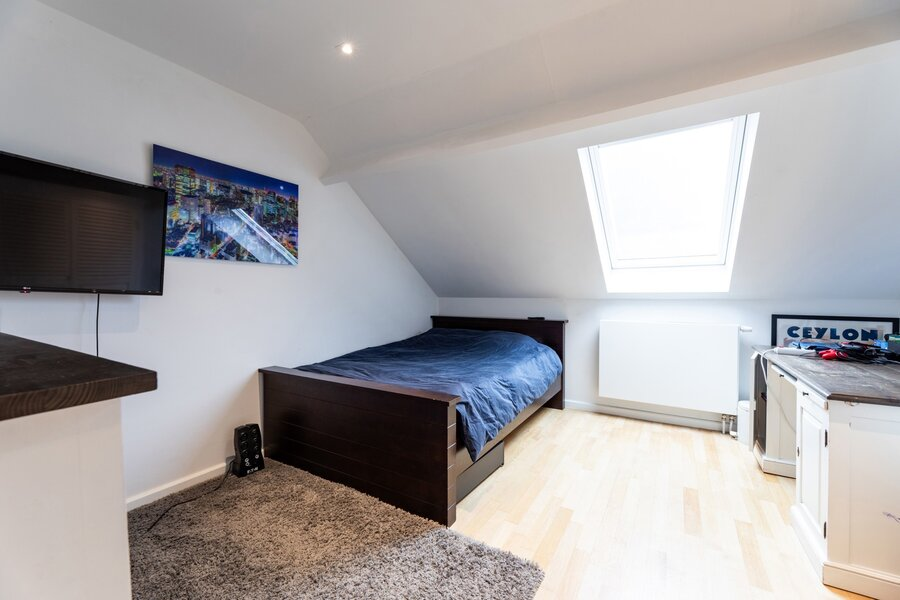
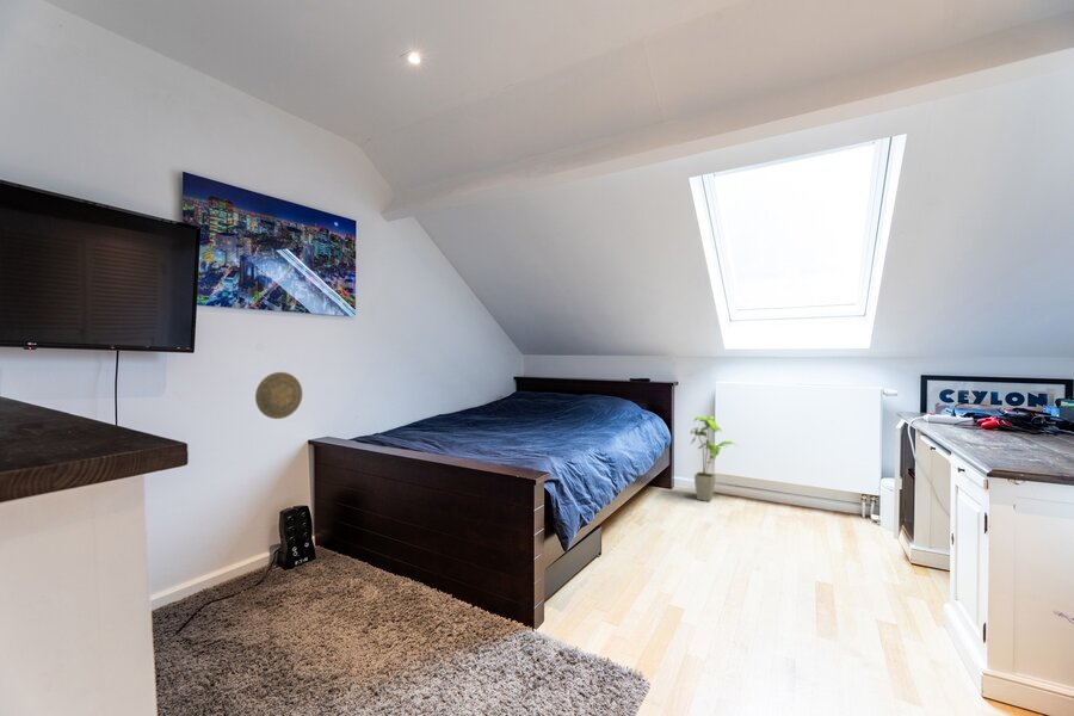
+ house plant (710, 457)
+ decorative plate (280, 395)
